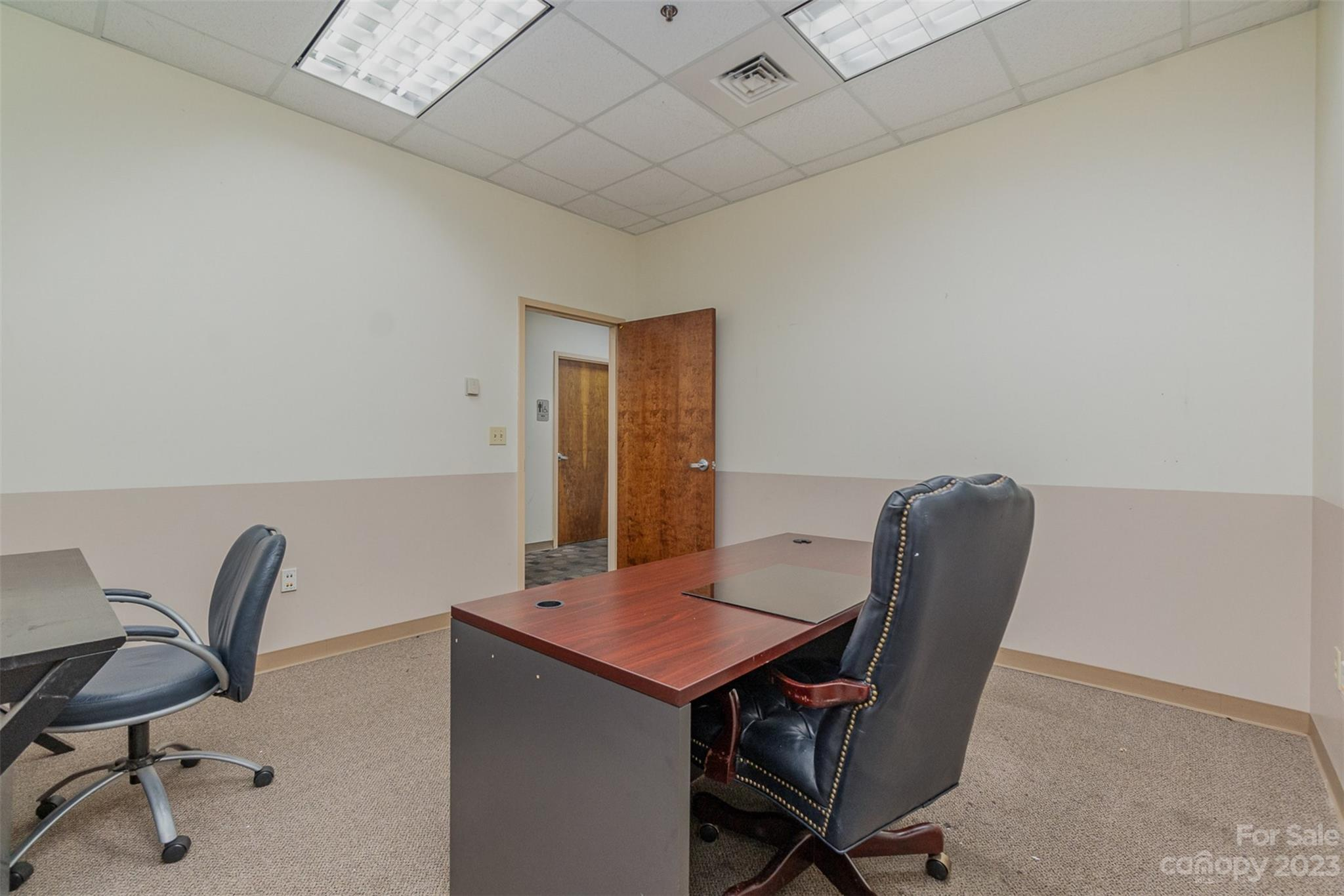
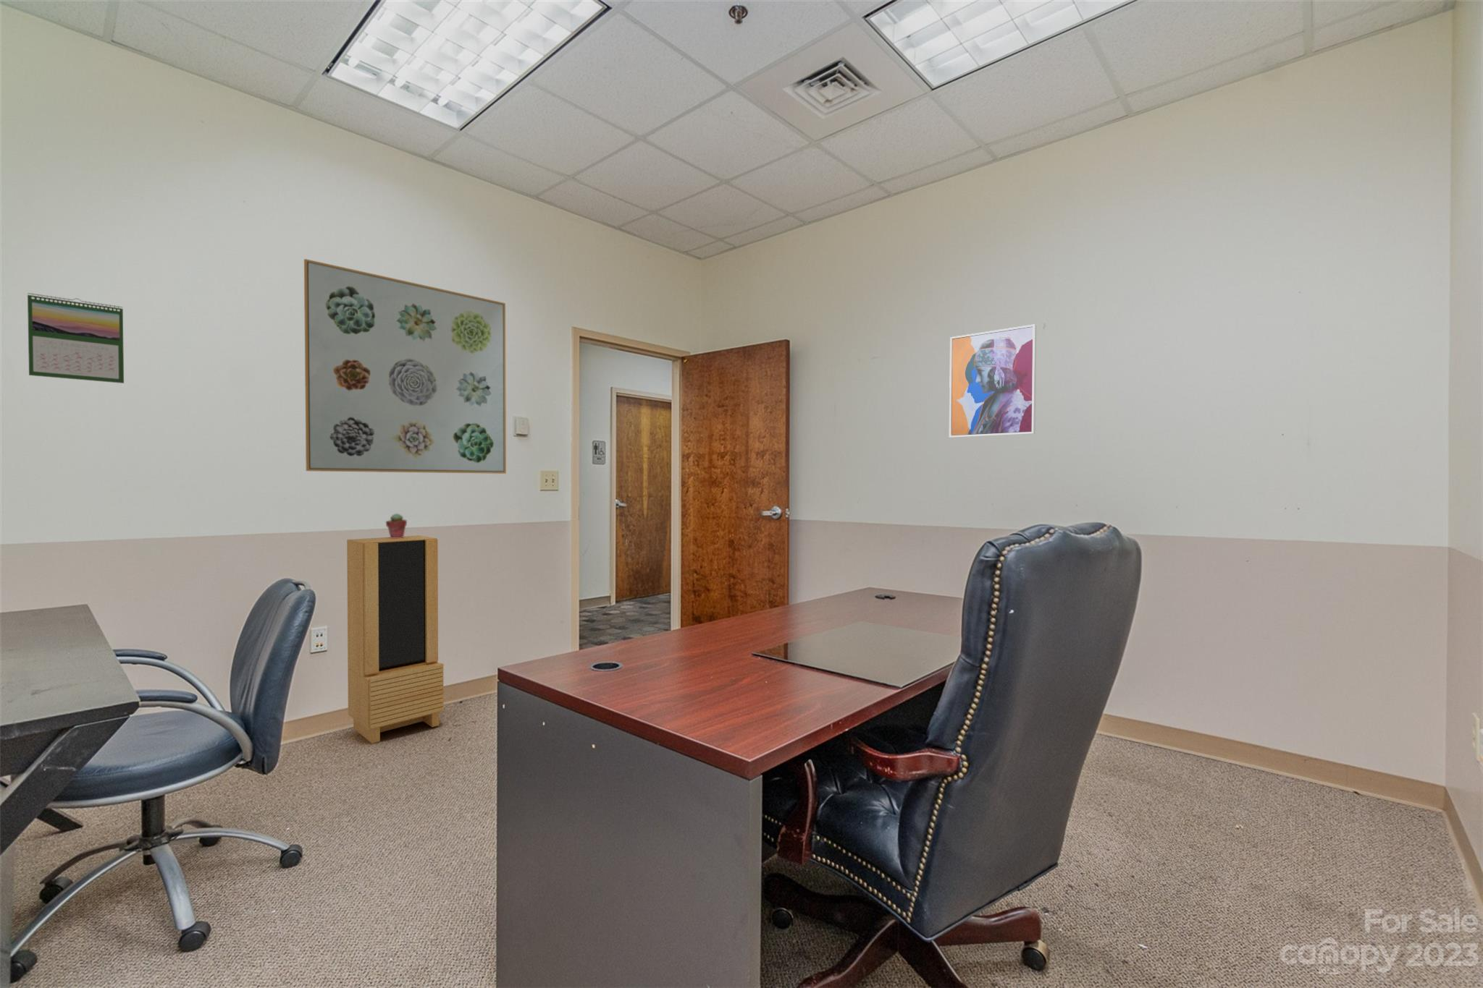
+ wall art (416, 378)
+ wall art (991, 384)
+ calendar (77, 339)
+ storage cabinet (396, 633)
+ potted succulent (396, 525)
